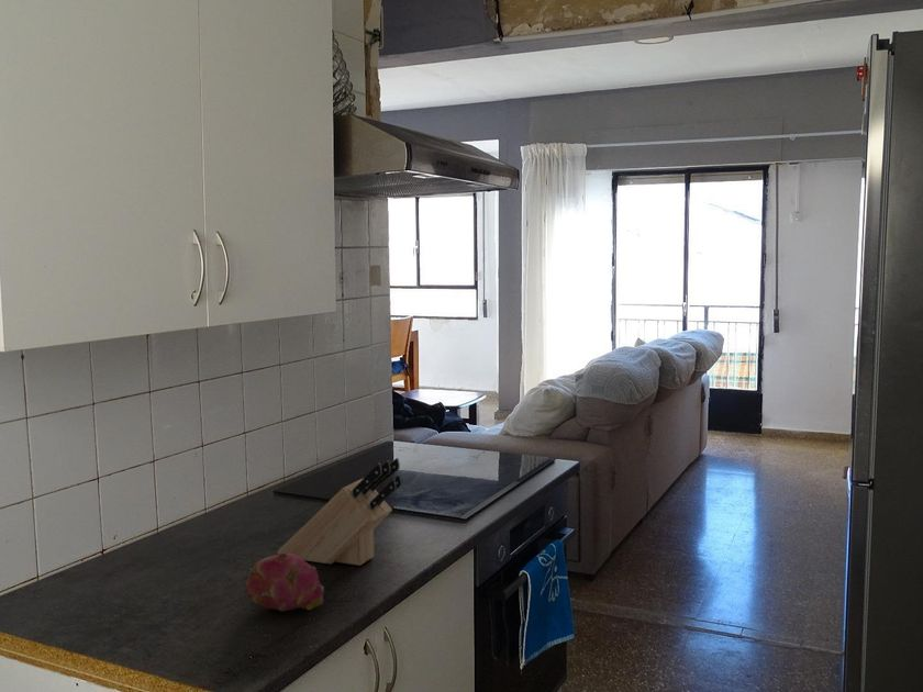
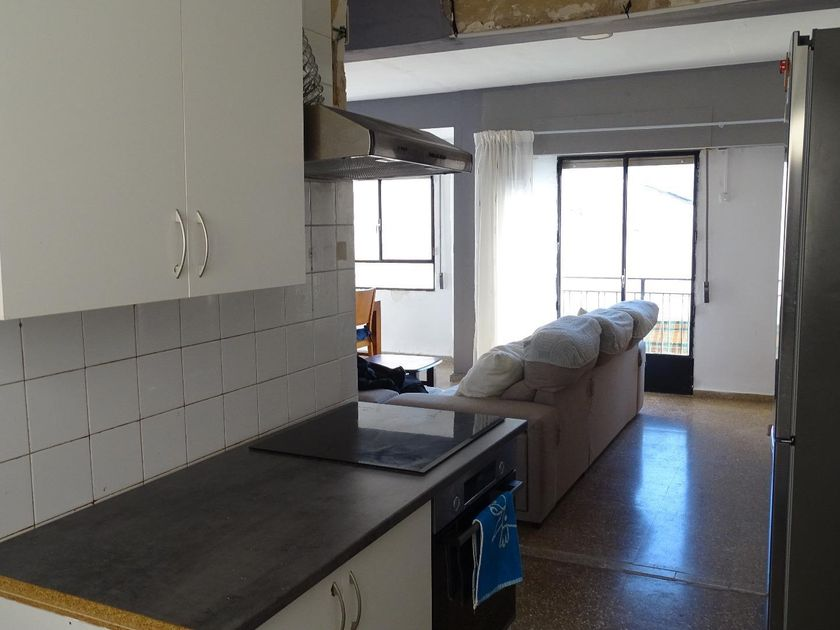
- fruit (283, 580)
- knife block (342, 506)
